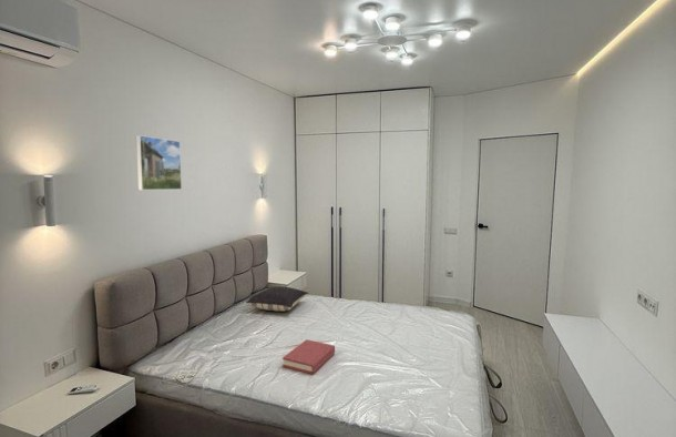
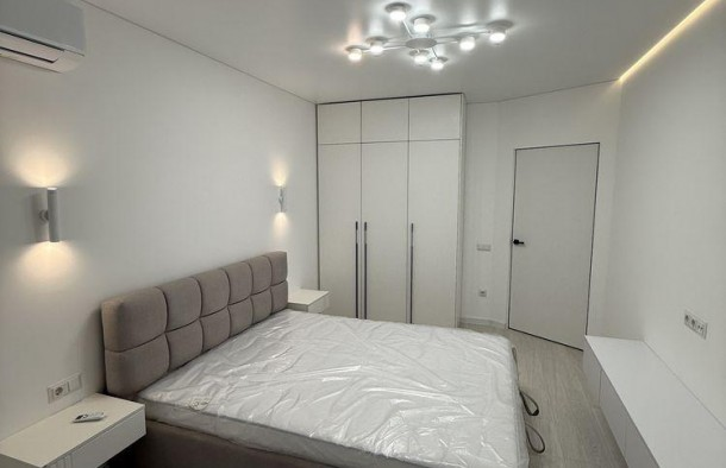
- hardback book (309, 355)
- pillow (278, 297)
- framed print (160, 164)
